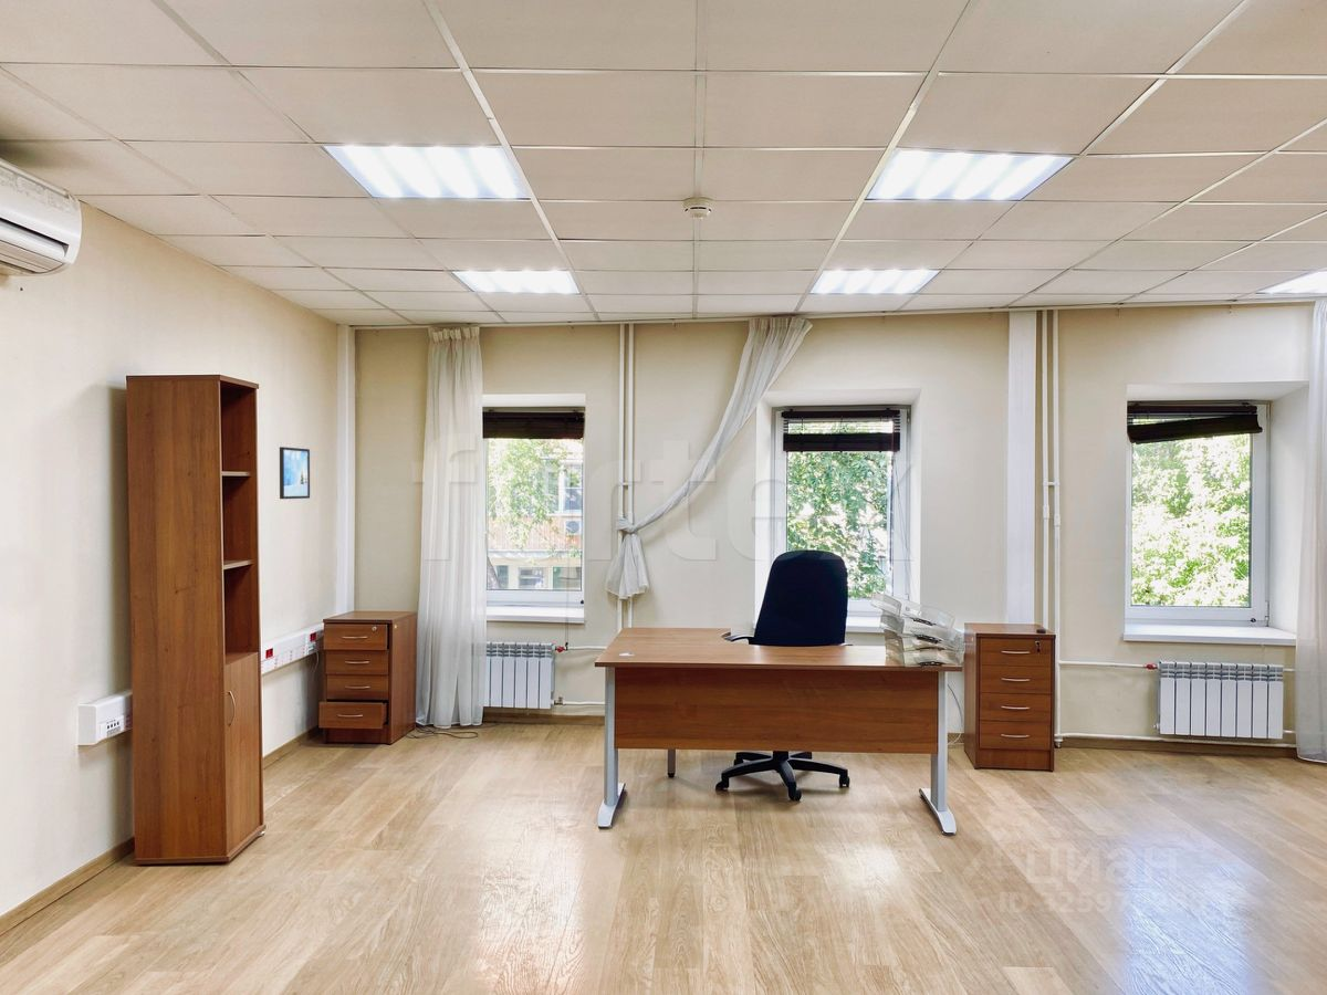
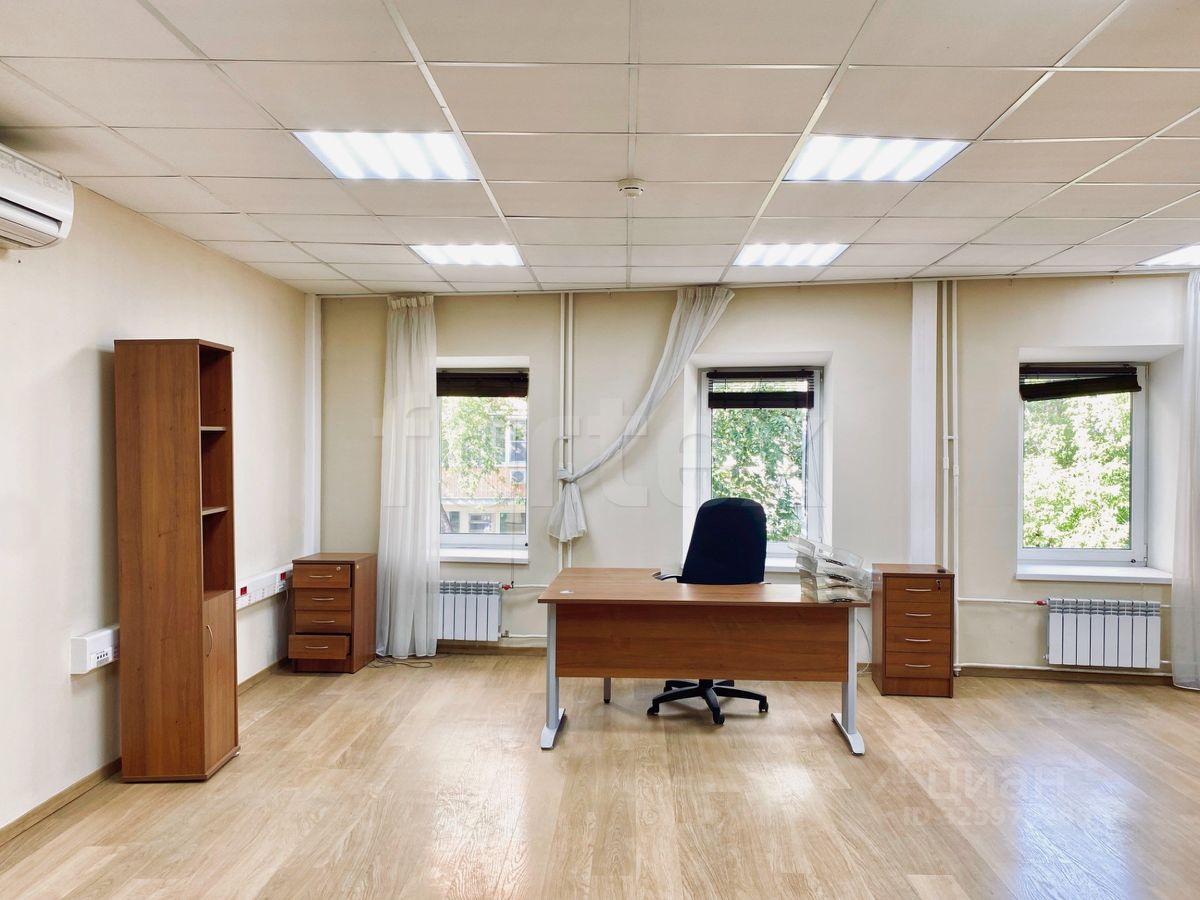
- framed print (294, 473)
